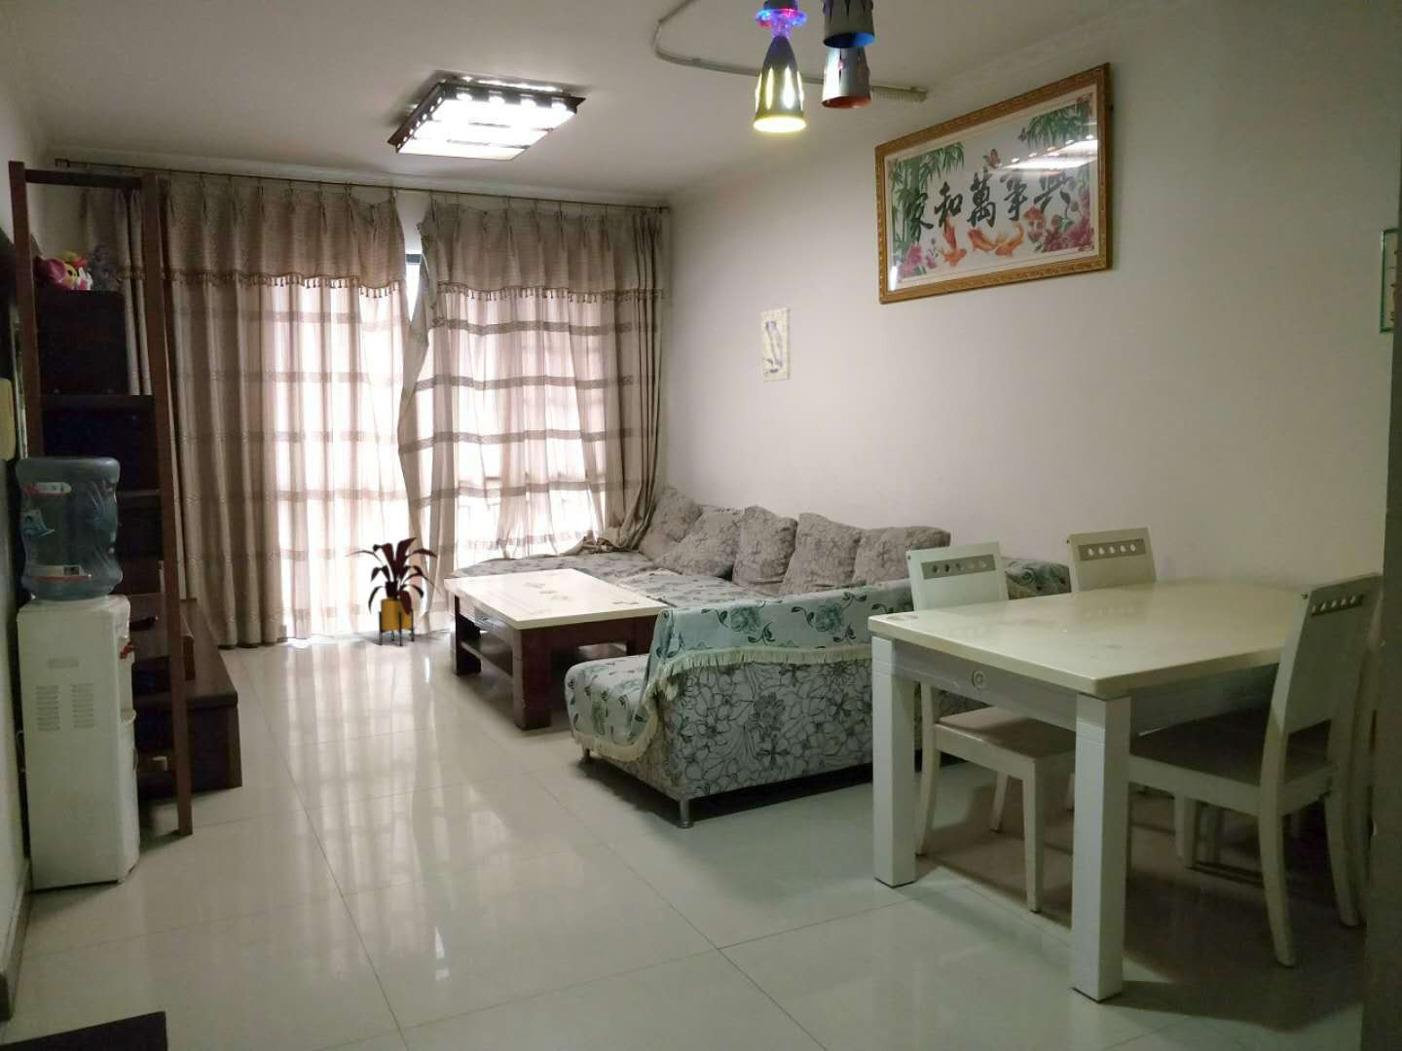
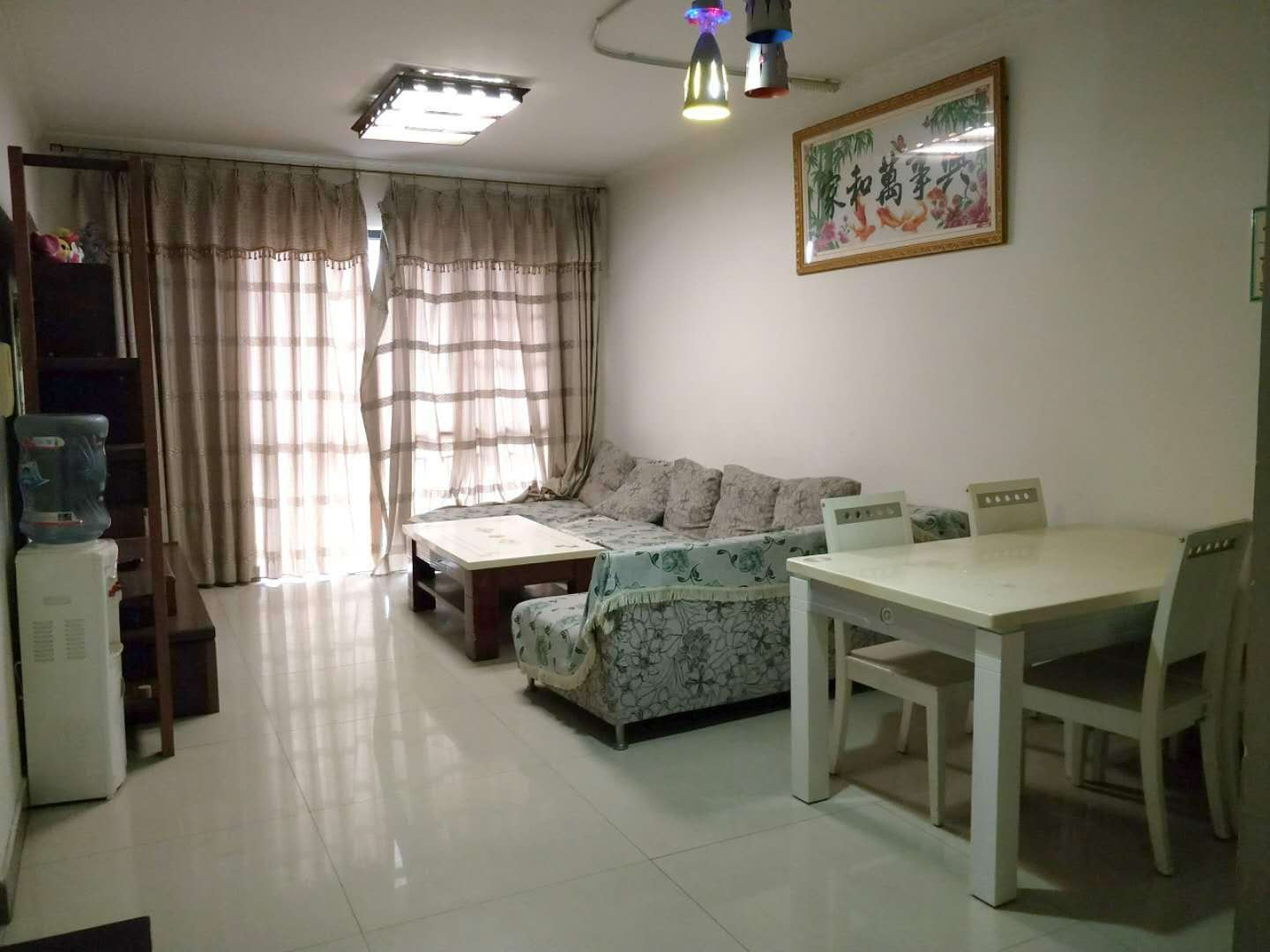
- house plant (392, 590)
- wall art (775, 346)
